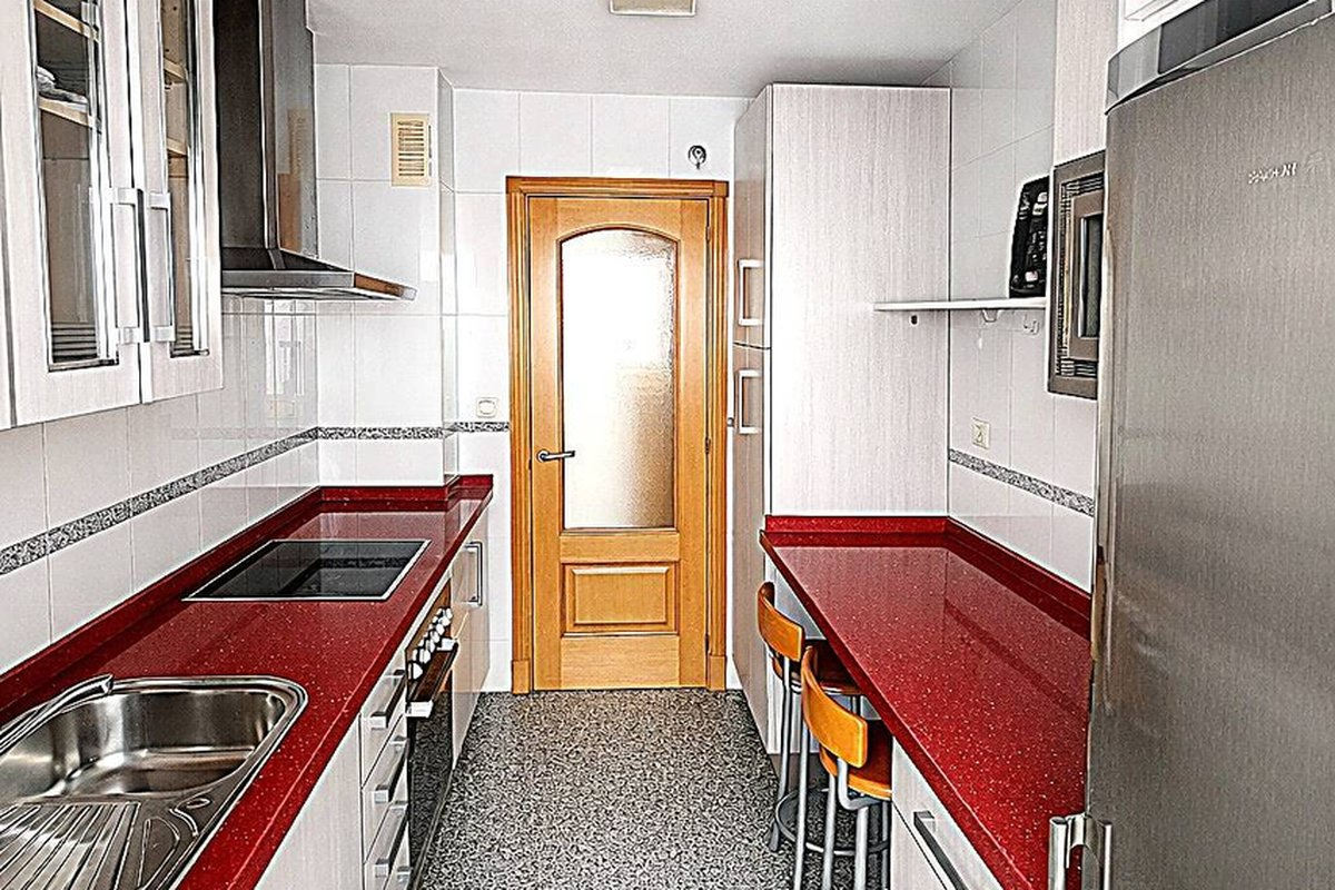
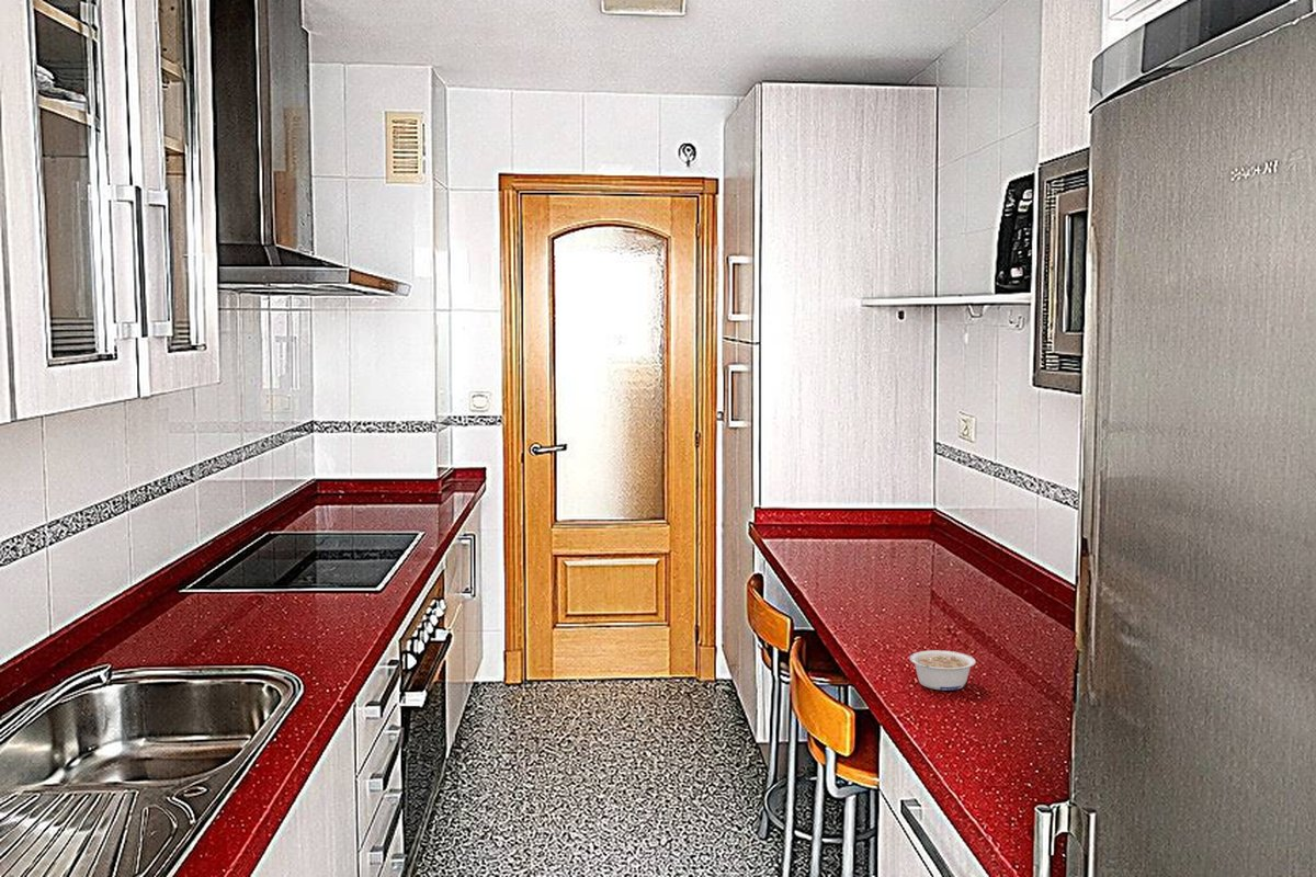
+ legume (942, 669)
